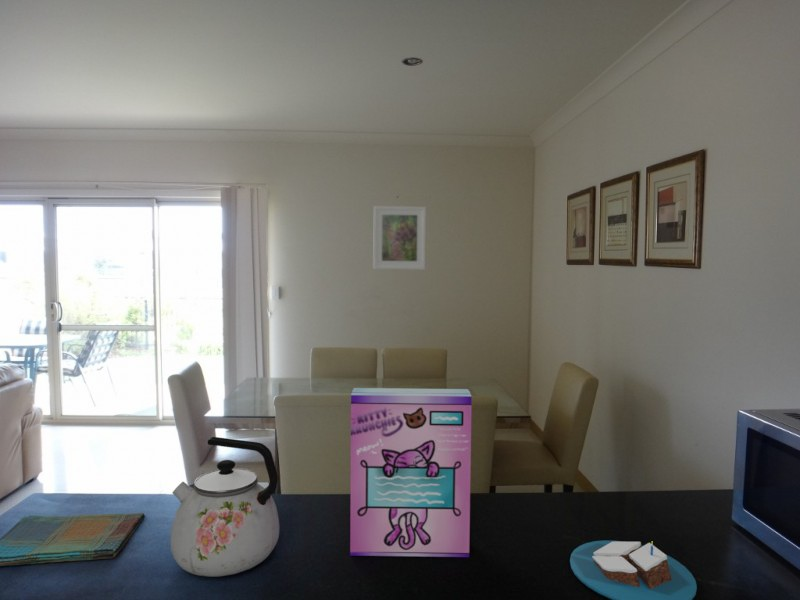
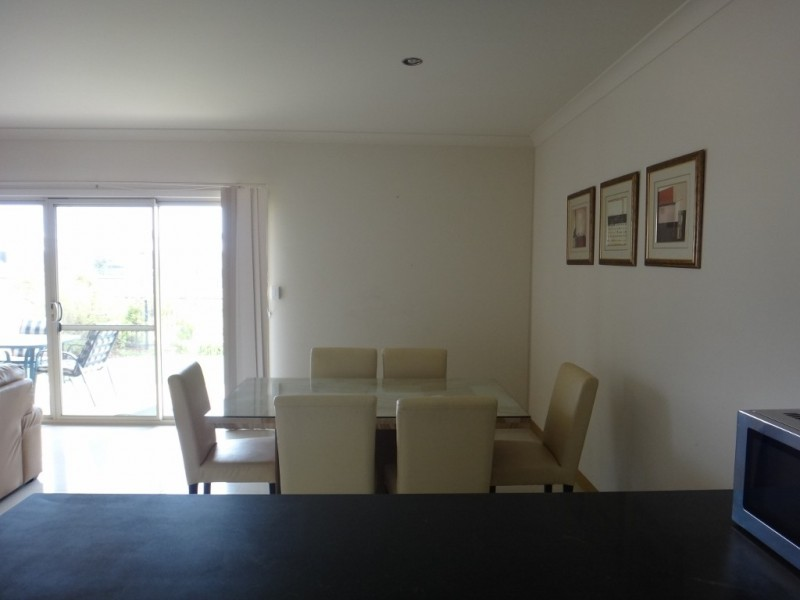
- candle (631, 553)
- dish towel (67, 535)
- kettle (225, 498)
- cereal box (410, 469)
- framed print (399, 238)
